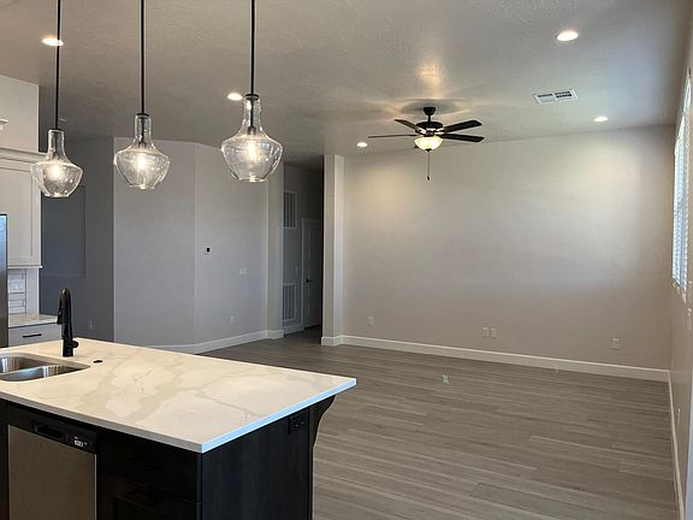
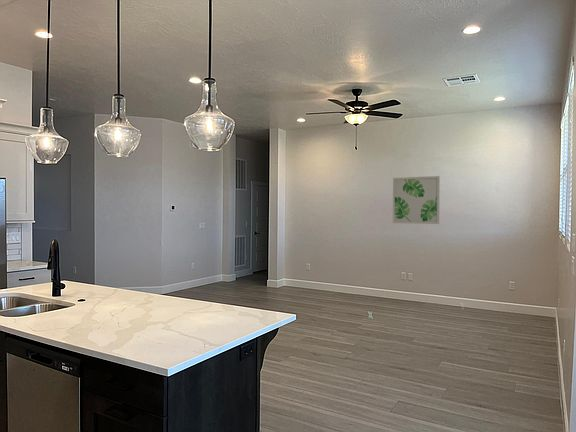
+ wall art (415, 200)
